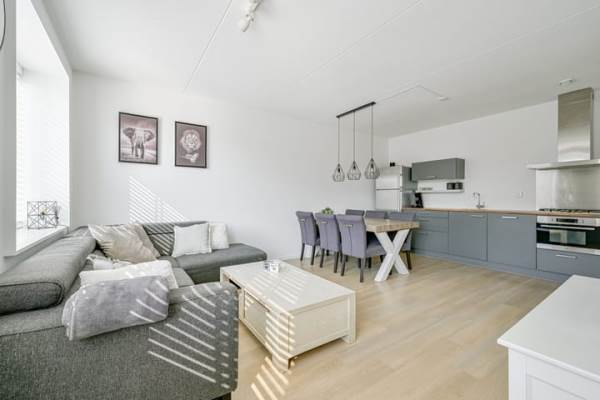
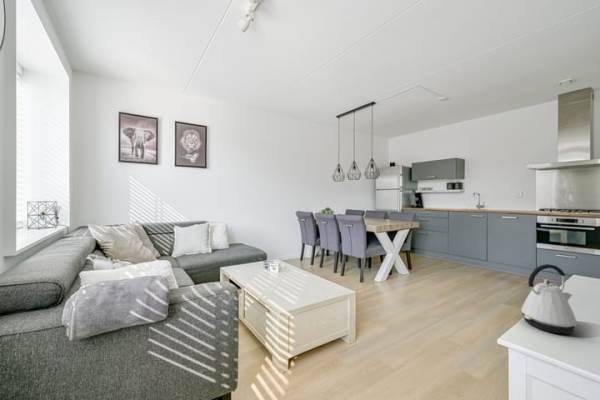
+ kettle (548, 295)
